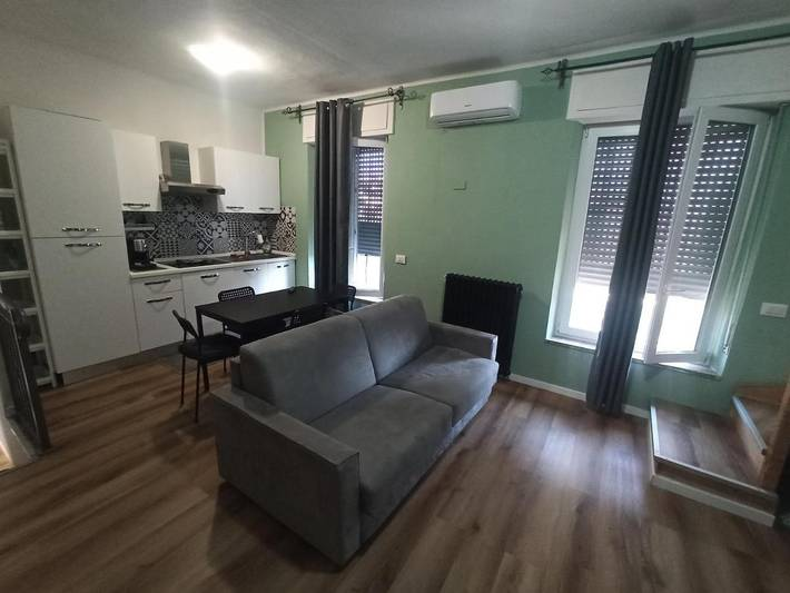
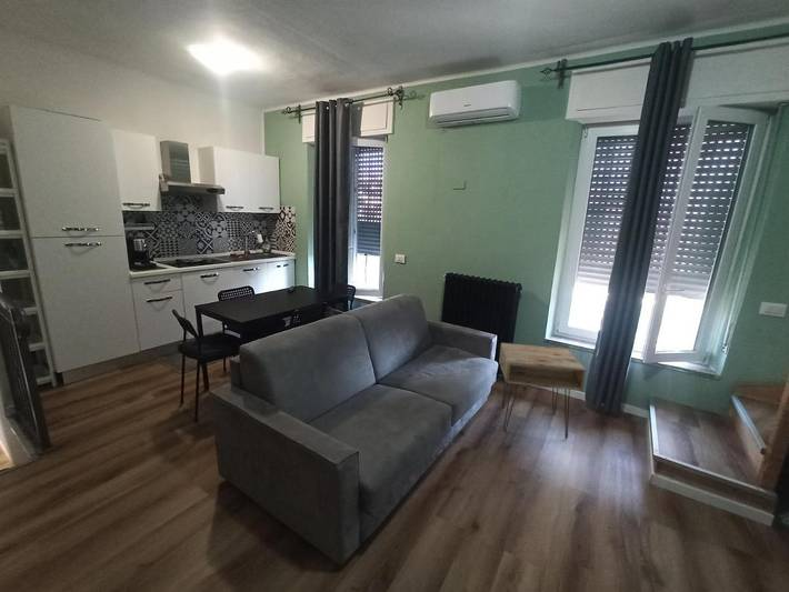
+ nightstand (535, 385)
